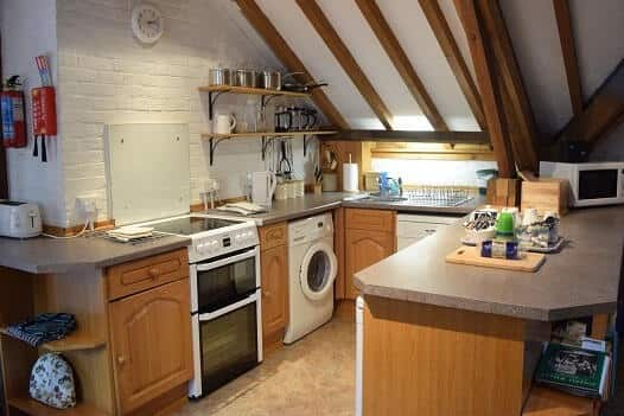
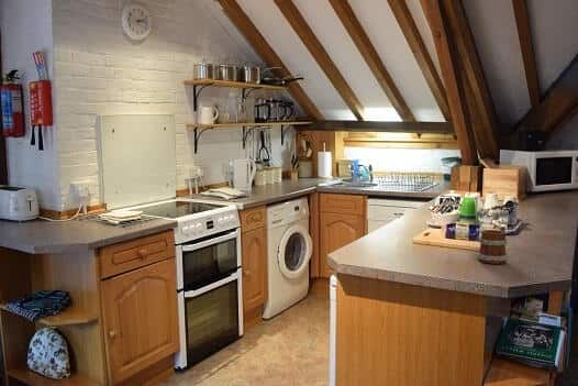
+ mug (493, 244)
